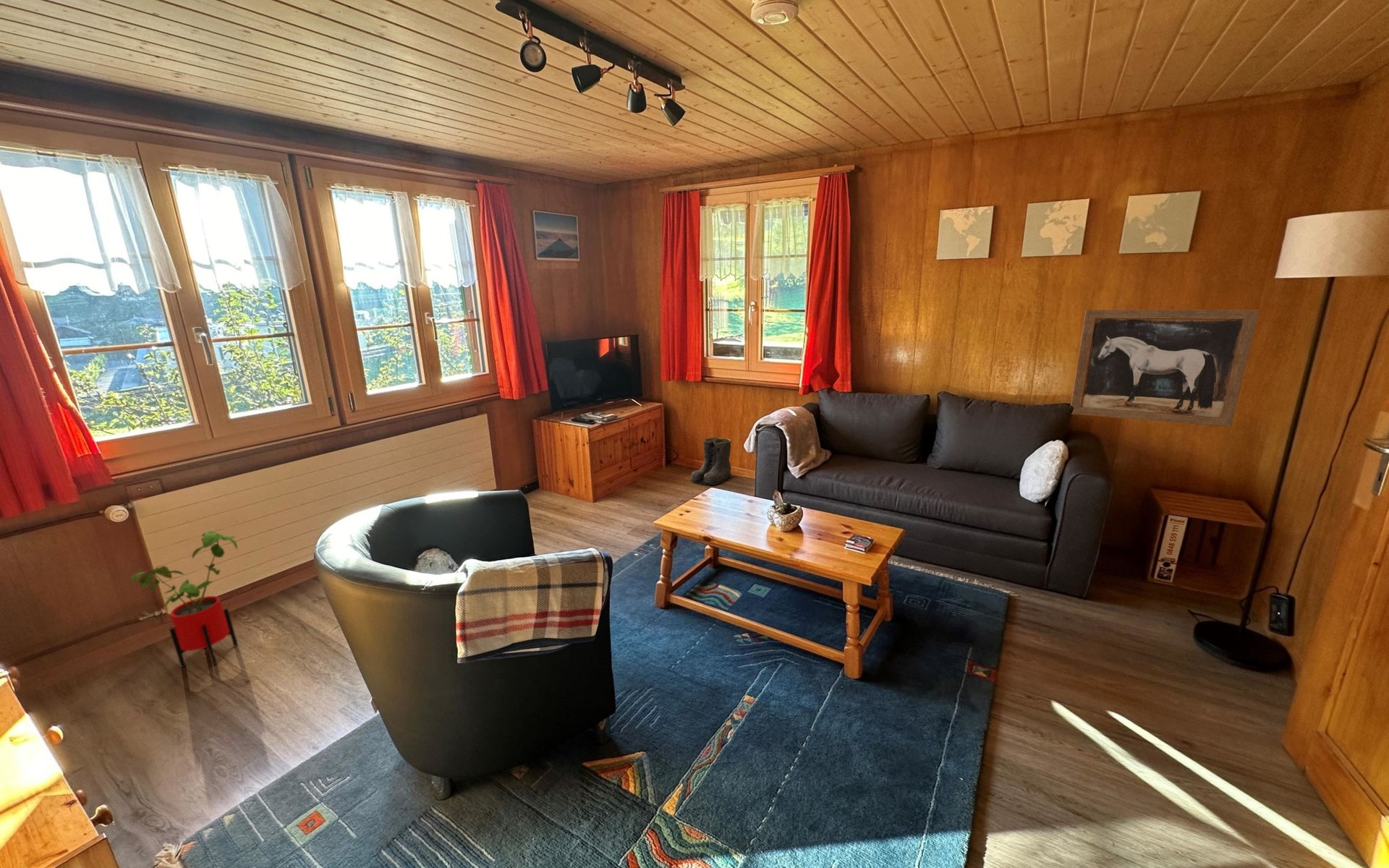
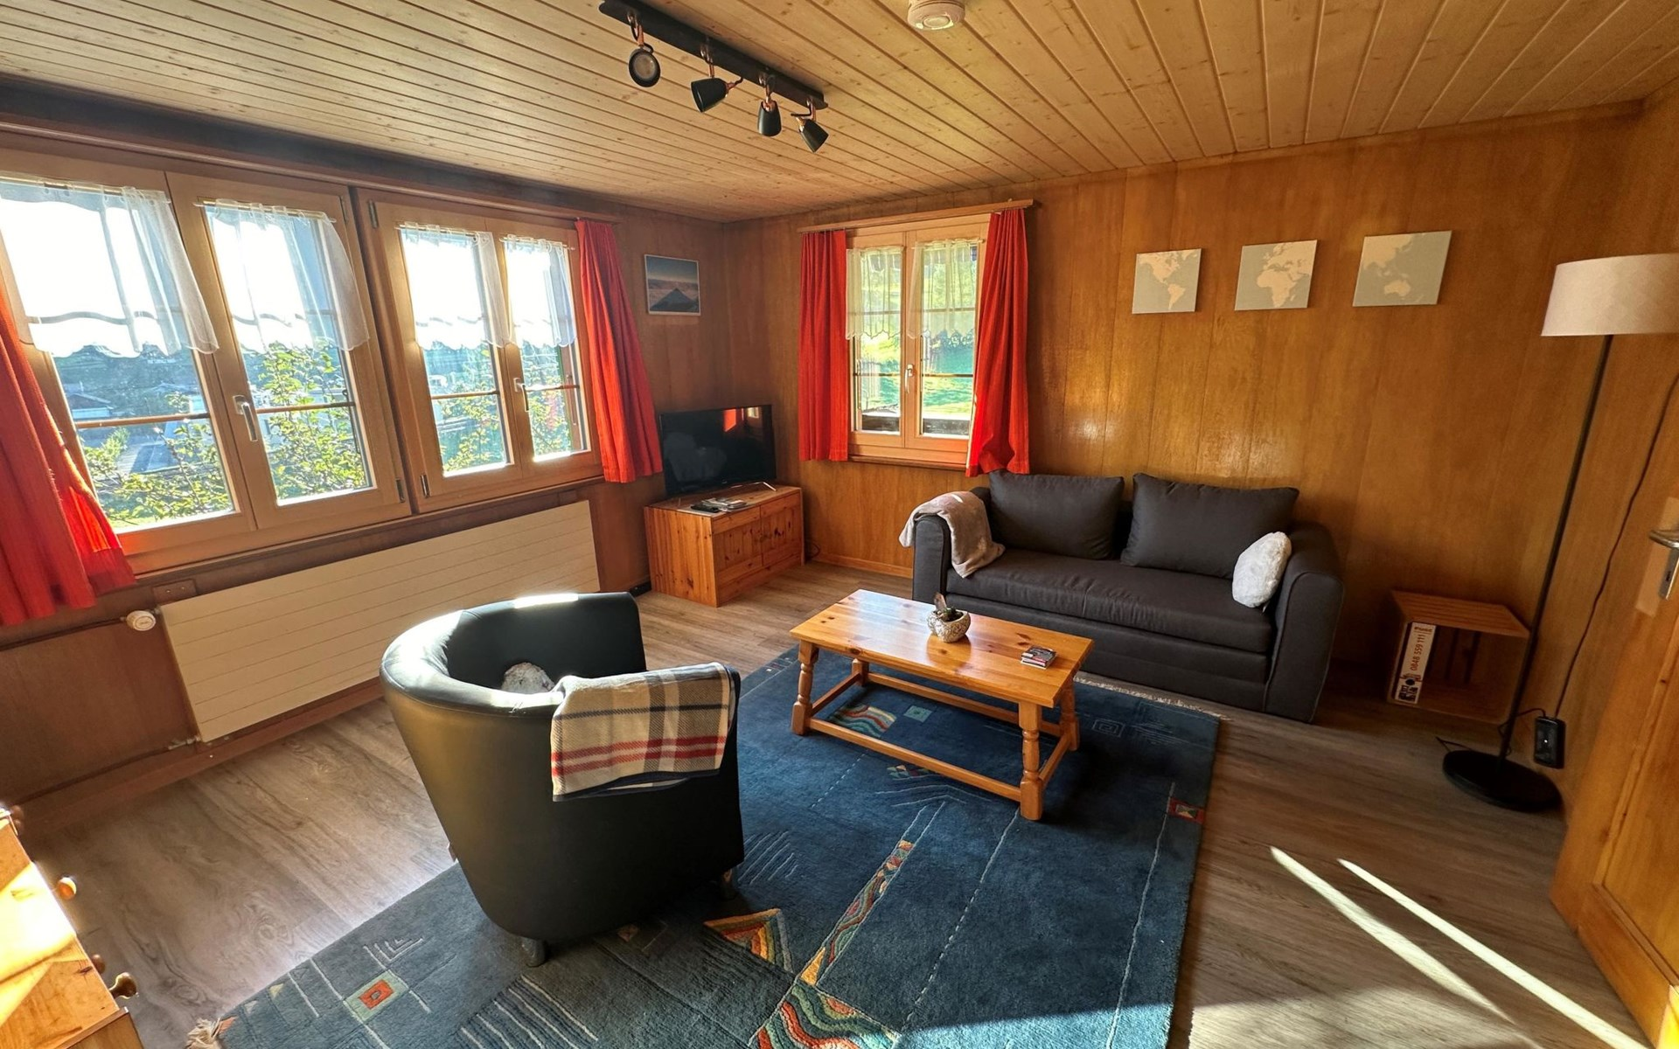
- house plant (200, 598)
- wall art (1155, 366)
- boots (711, 460)
